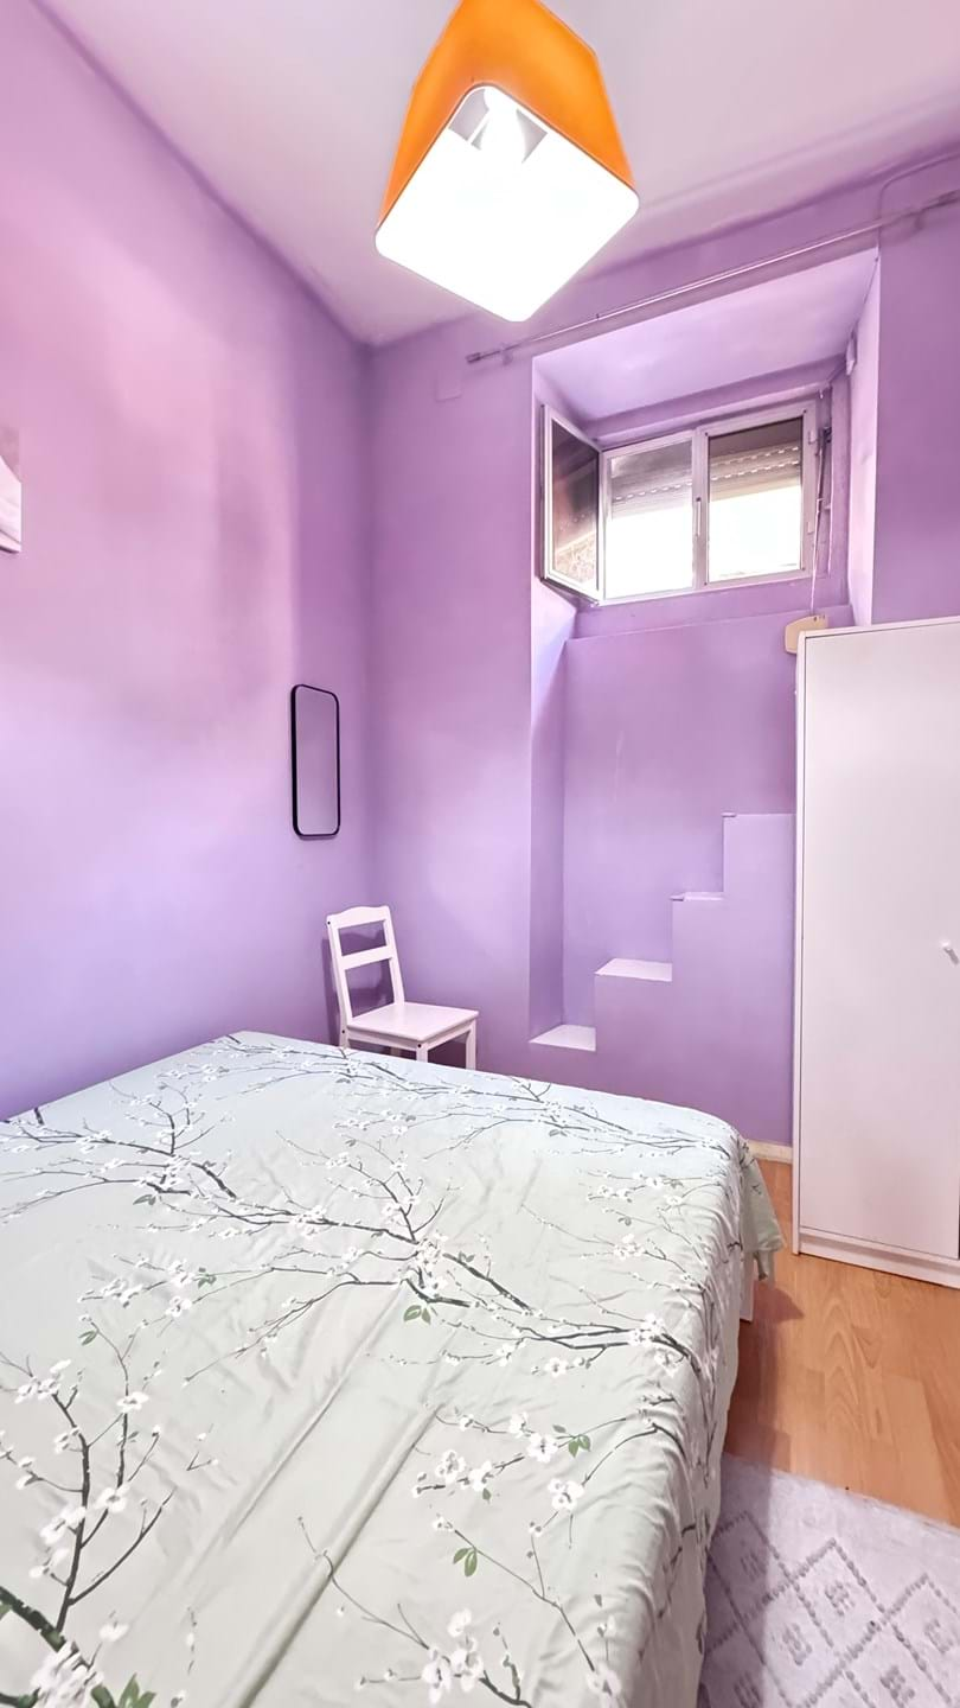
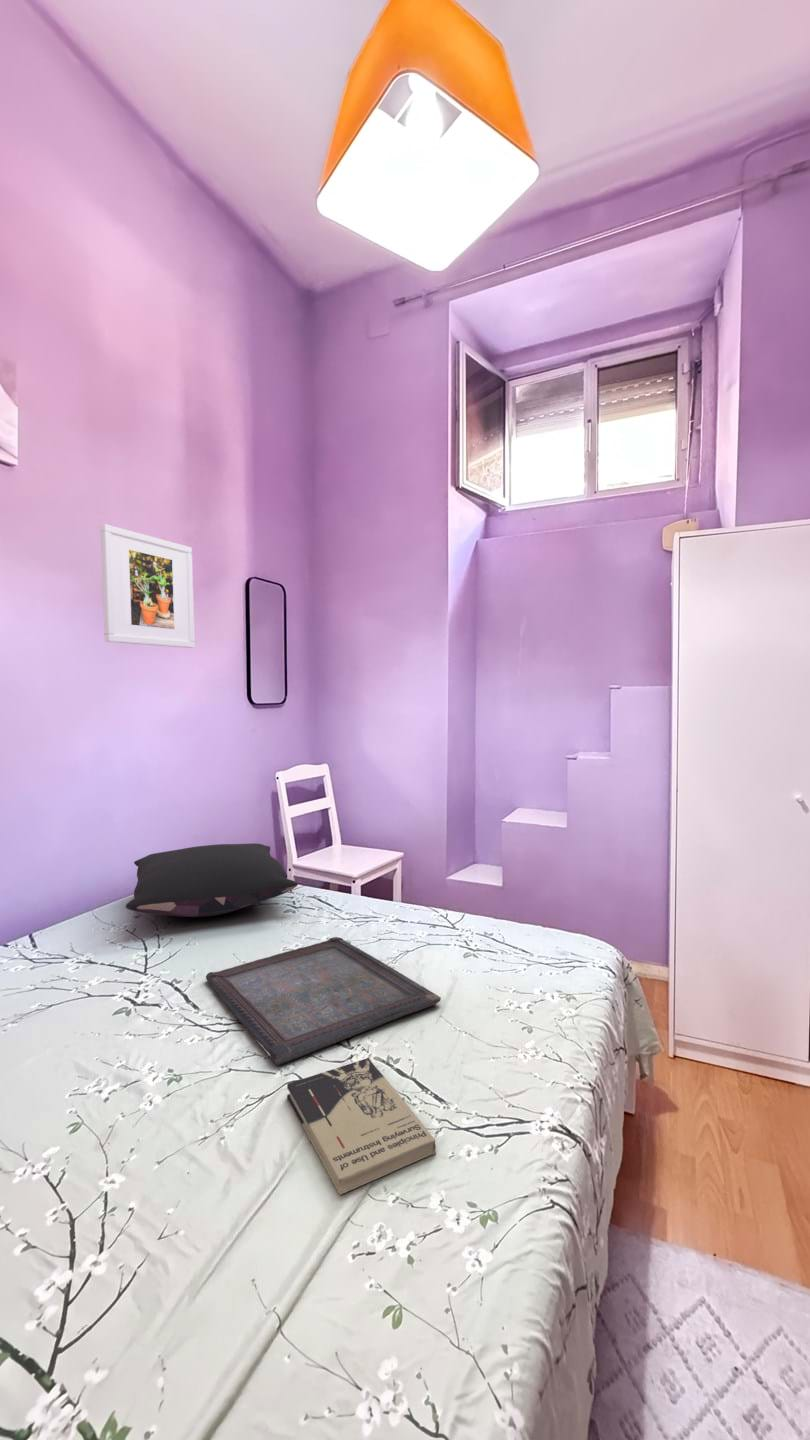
+ book (356, 1116)
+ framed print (151, 591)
+ pillow (210, 874)
+ serving tray (317, 987)
